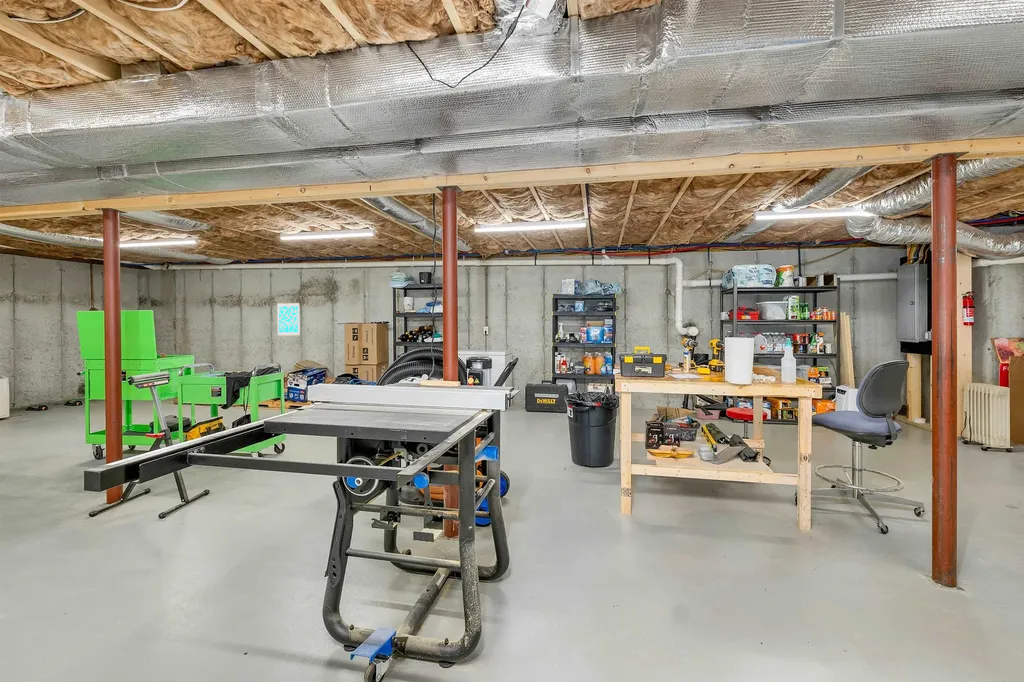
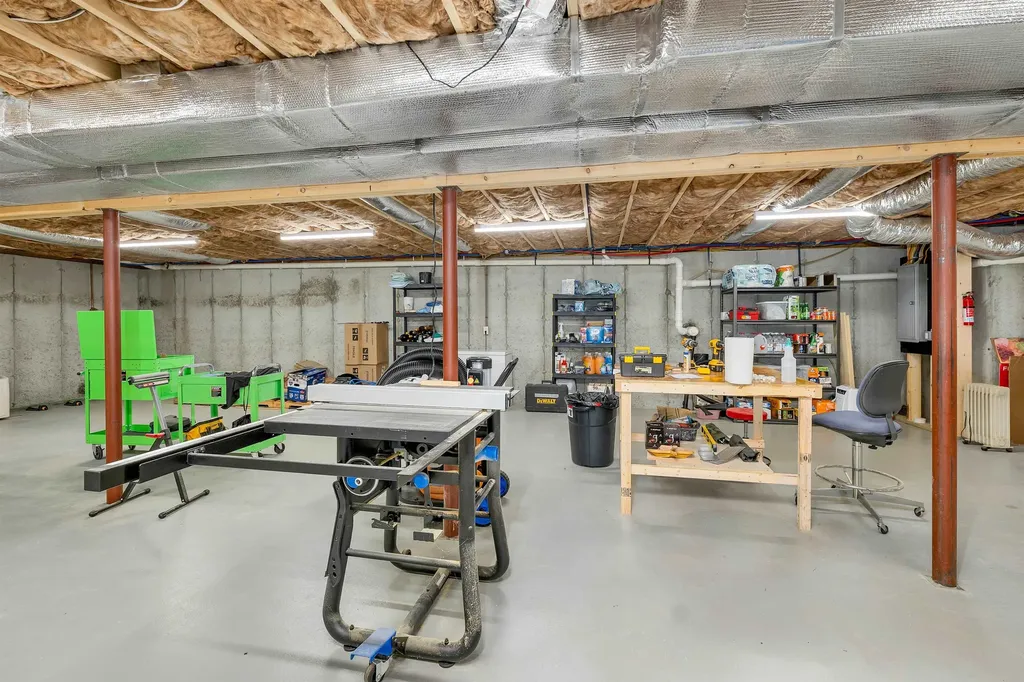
- wall art (288, 319)
